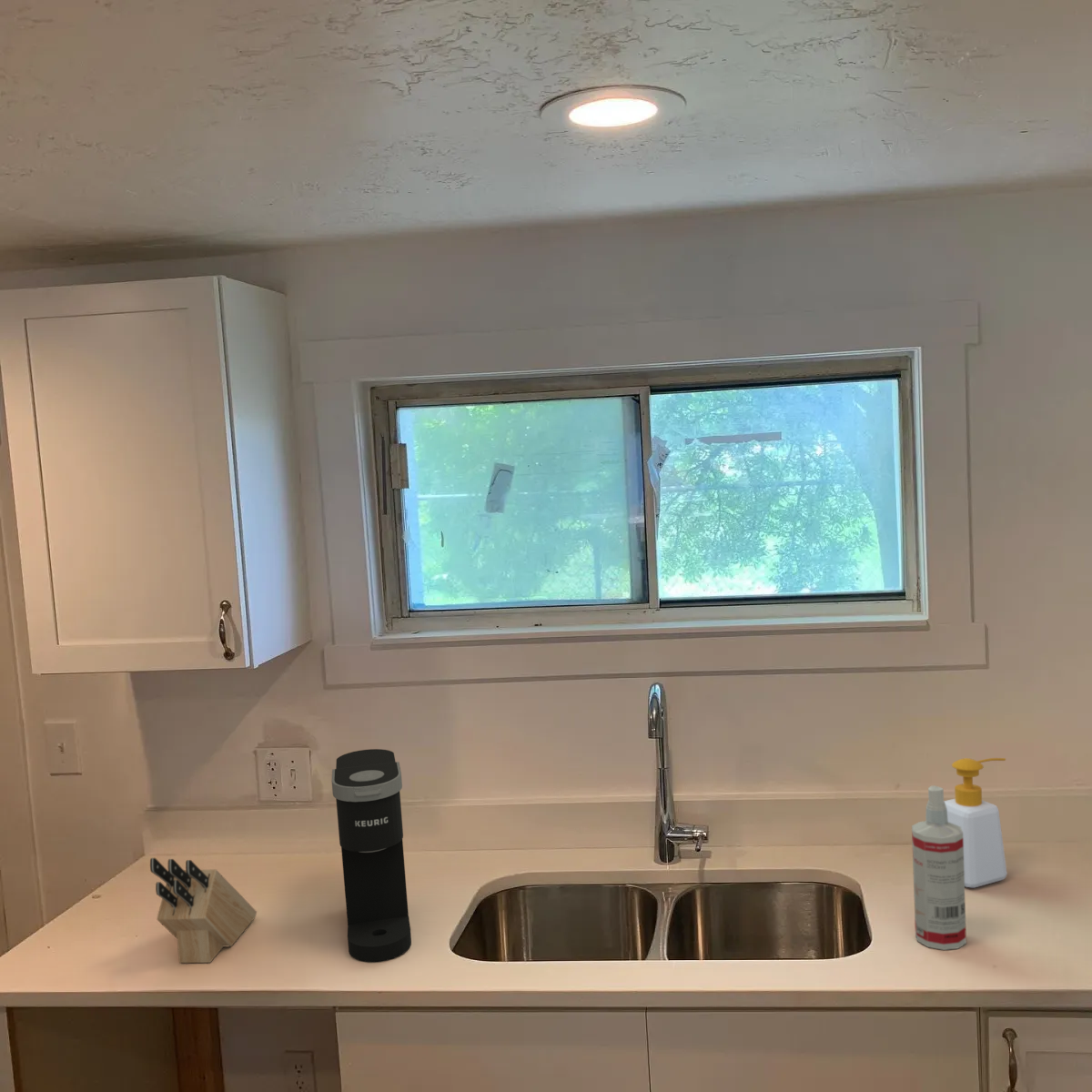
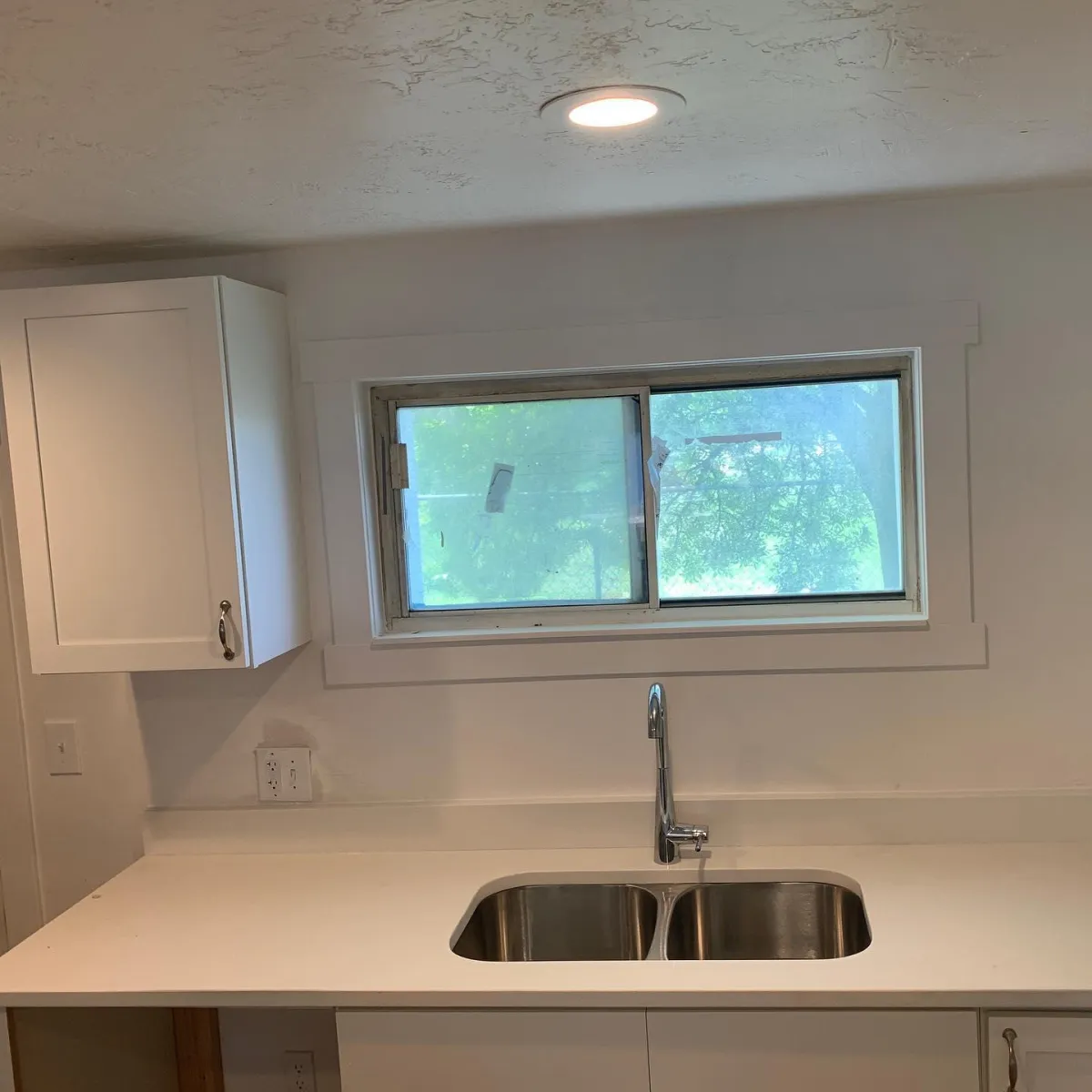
- soap bottle (977, 815)
- coffee maker (372, 846)
- spray bottle (937, 864)
- knife block (202, 892)
